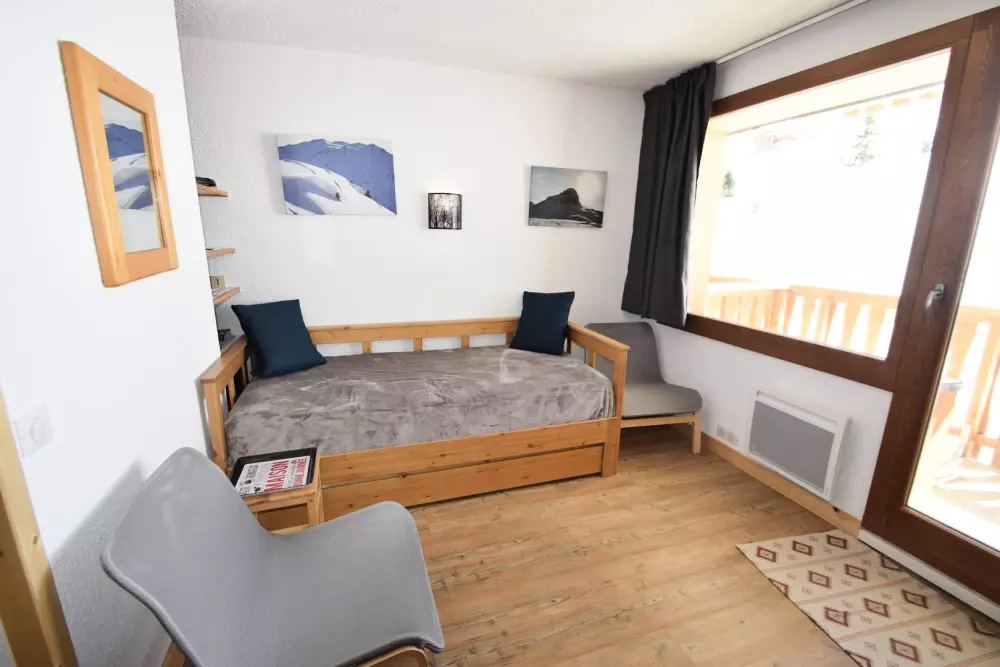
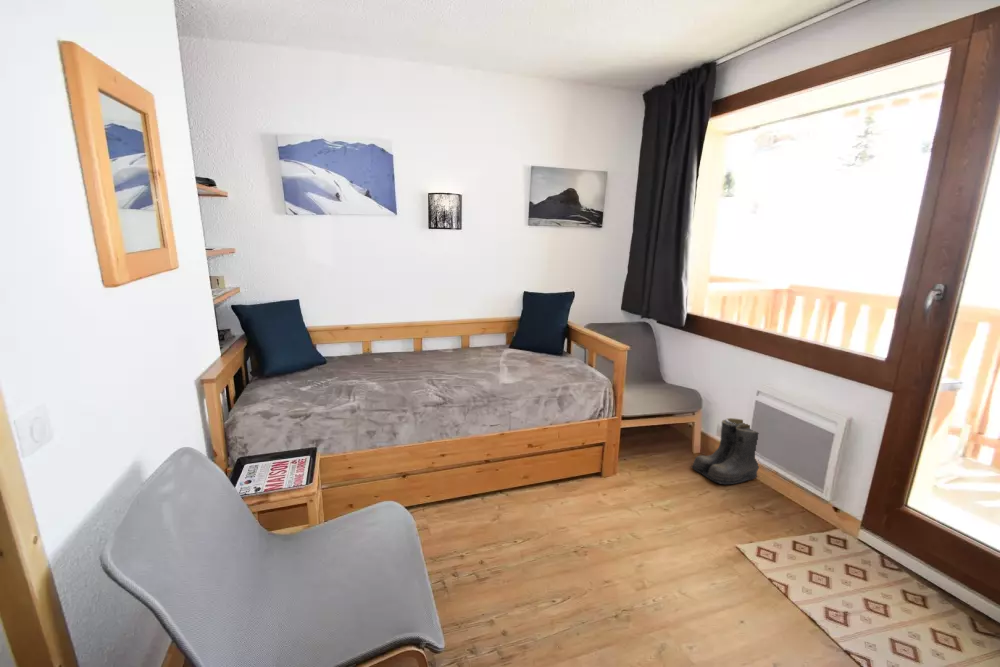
+ boots (728, 449)
